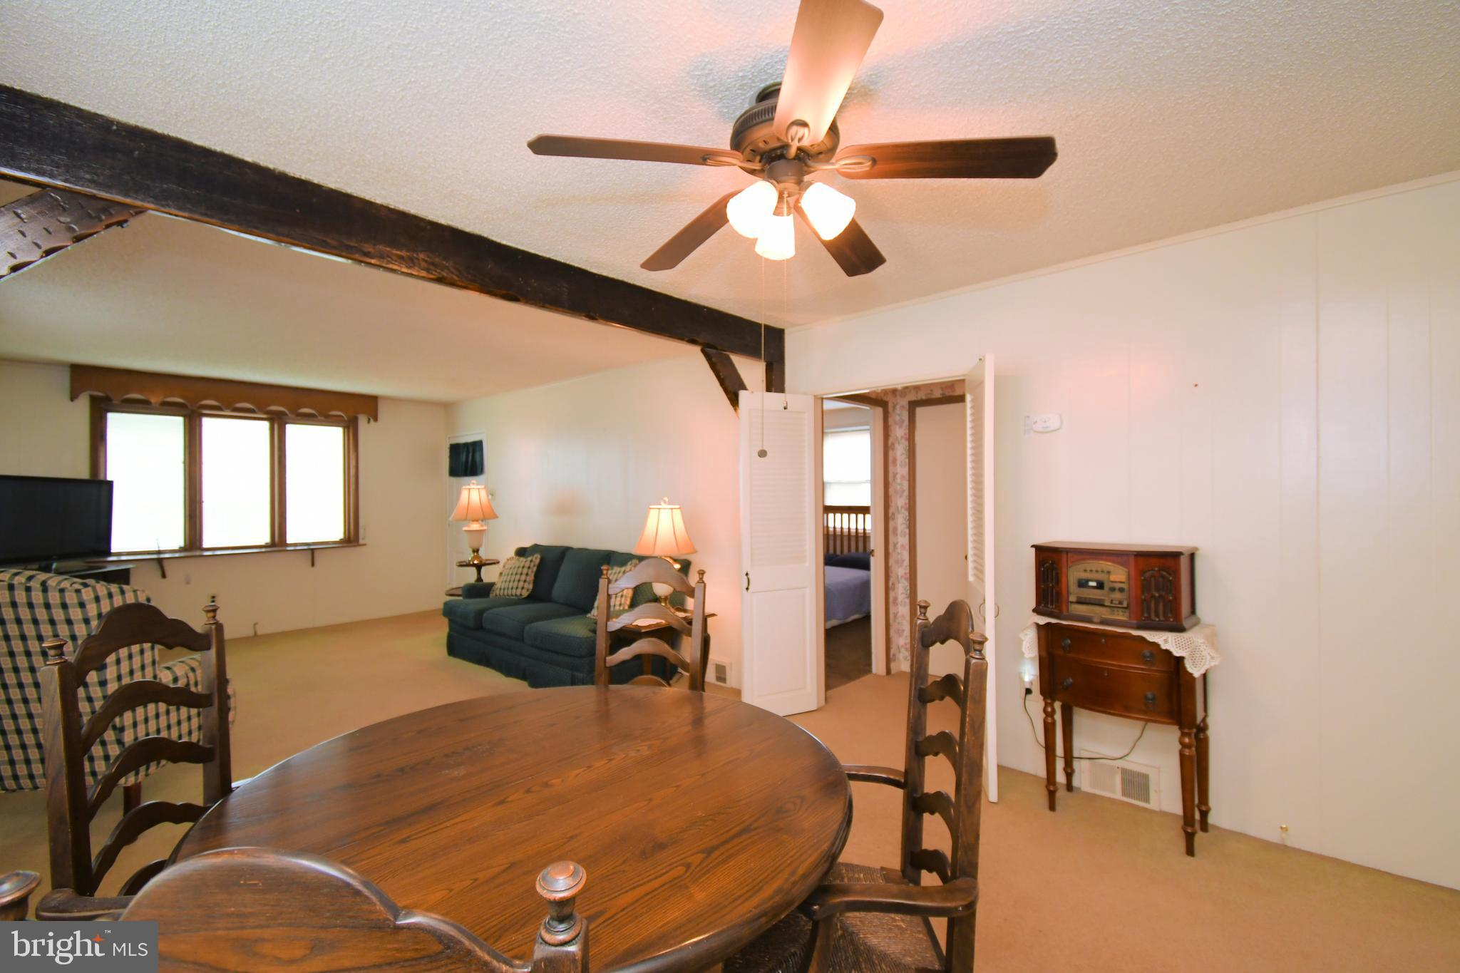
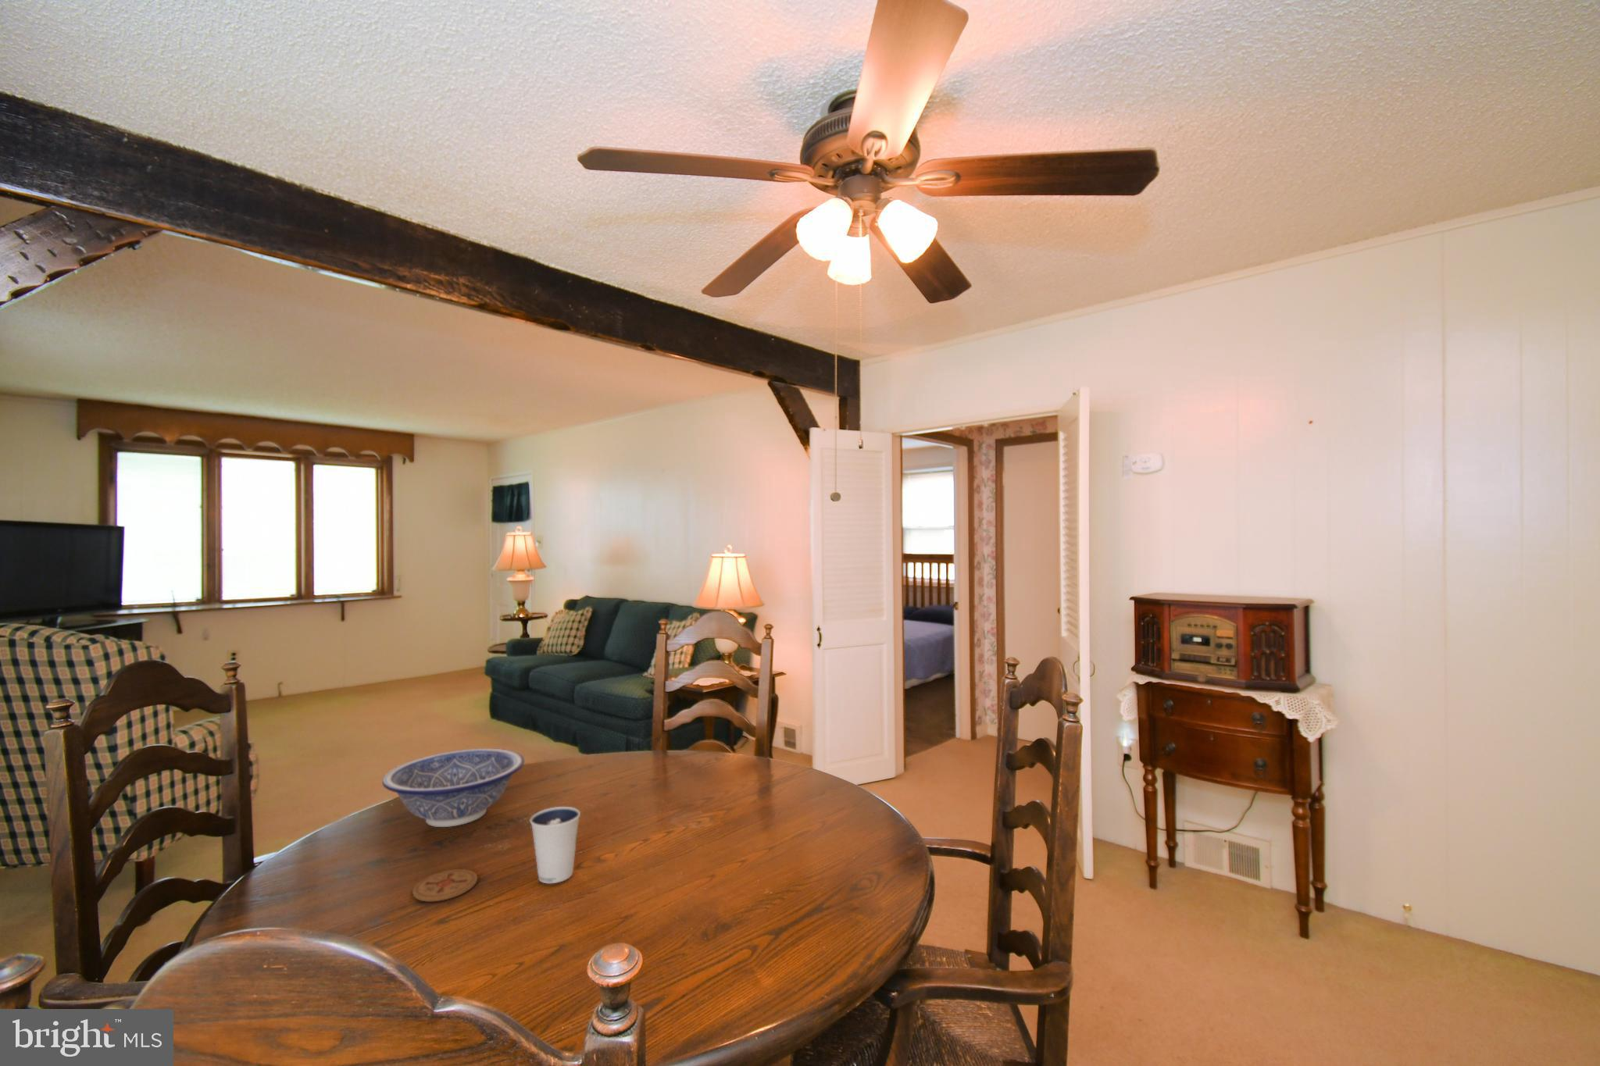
+ dixie cup (556, 846)
+ coaster (445, 884)
+ decorative bowl (457, 791)
